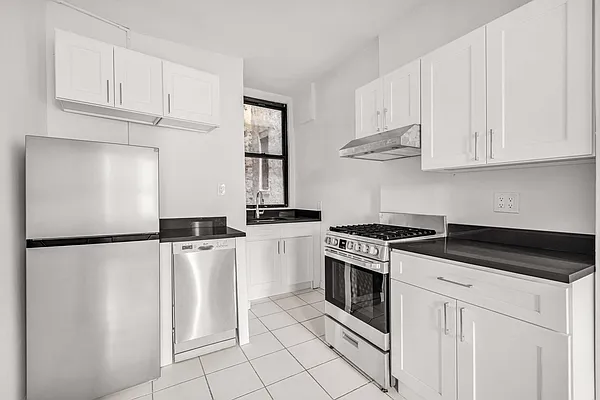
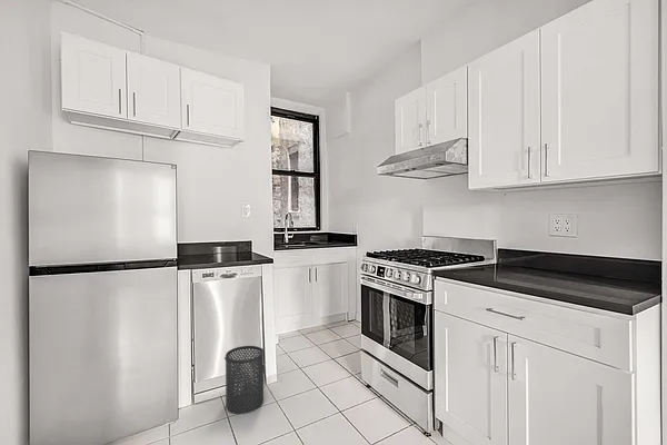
+ trash can (245, 377)
